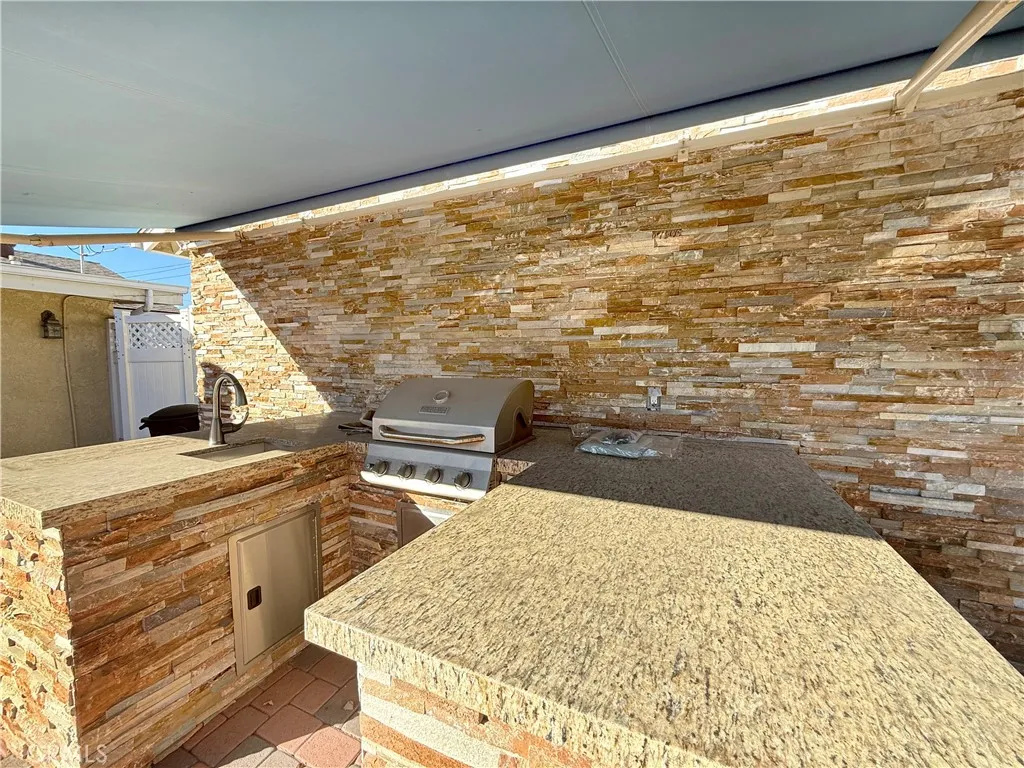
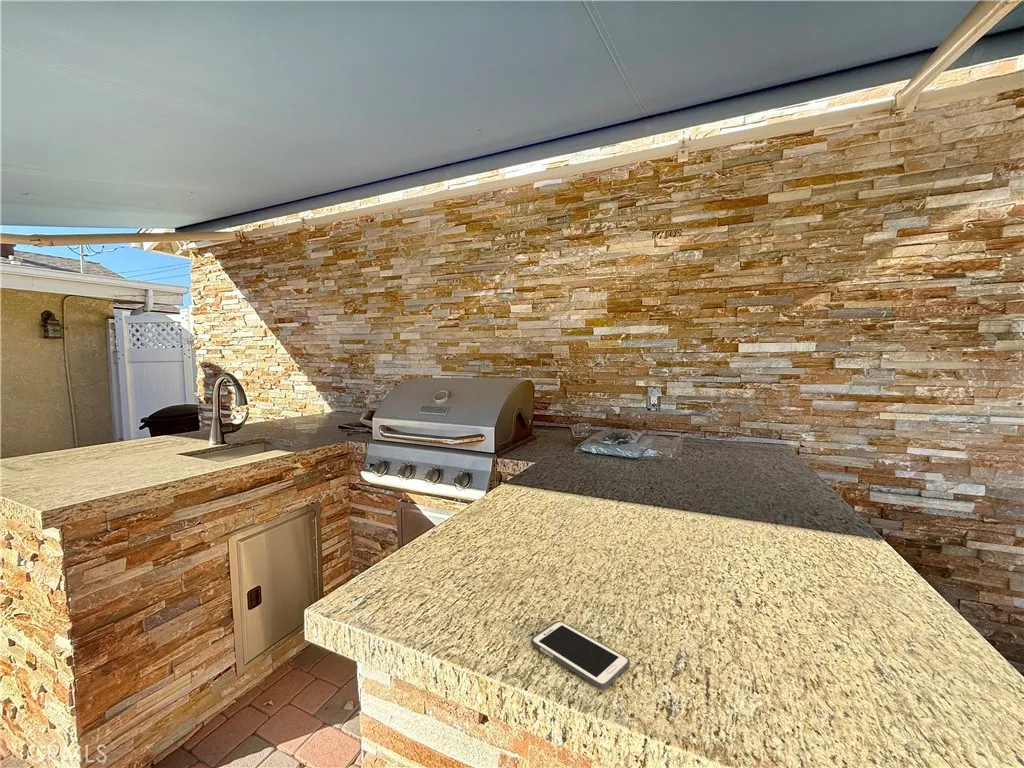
+ cell phone (578, 651)
